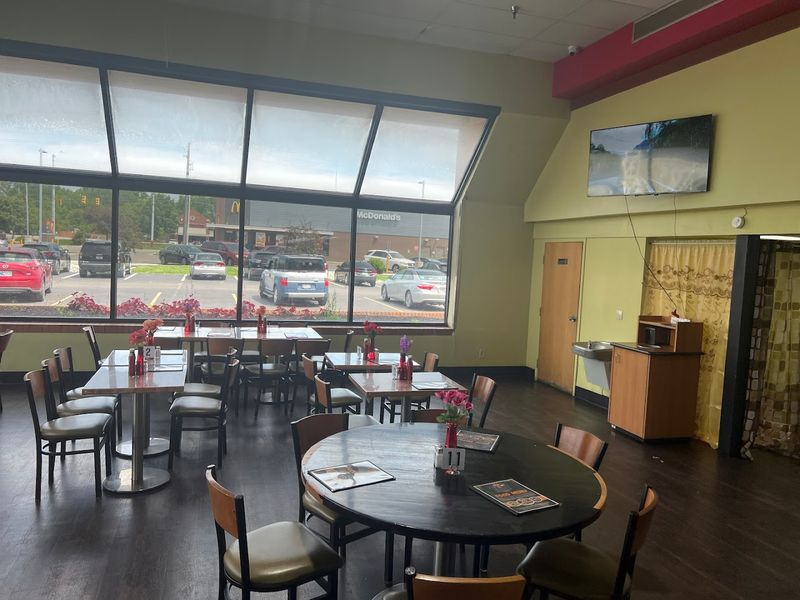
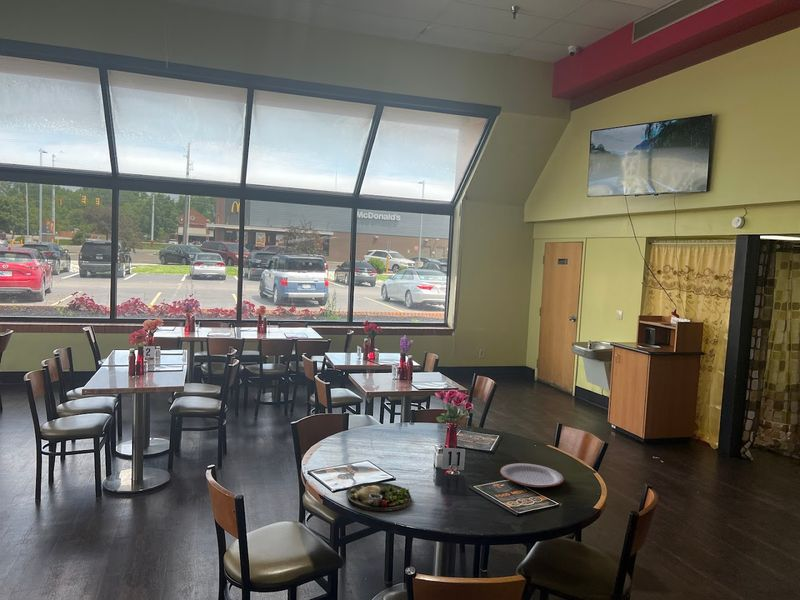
+ plate (531, 476)
+ dinner plate (378, 491)
